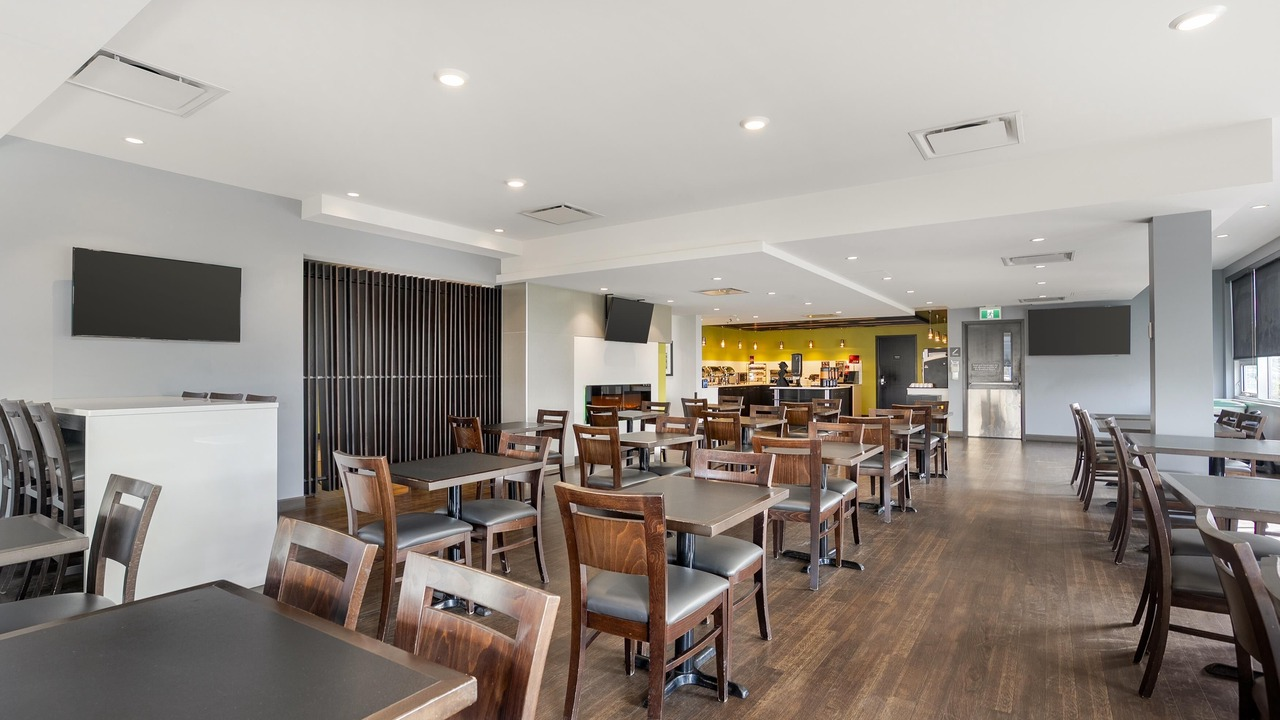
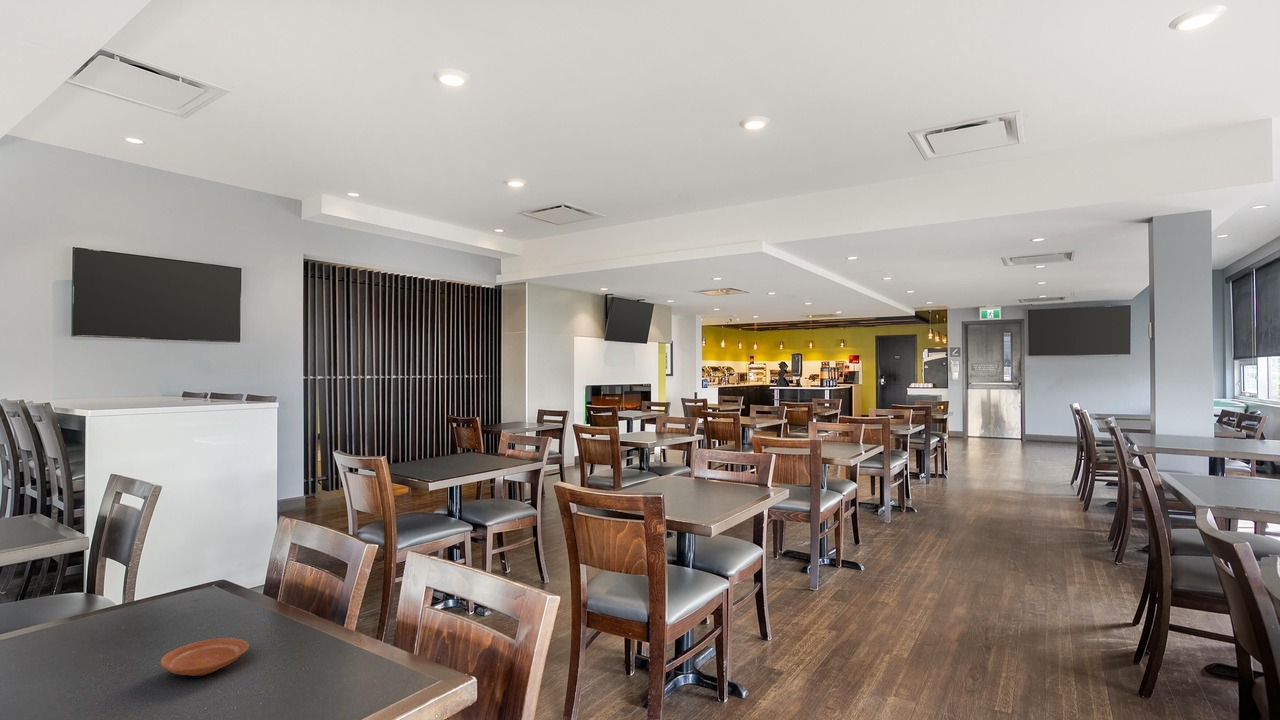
+ plate (205, 660)
